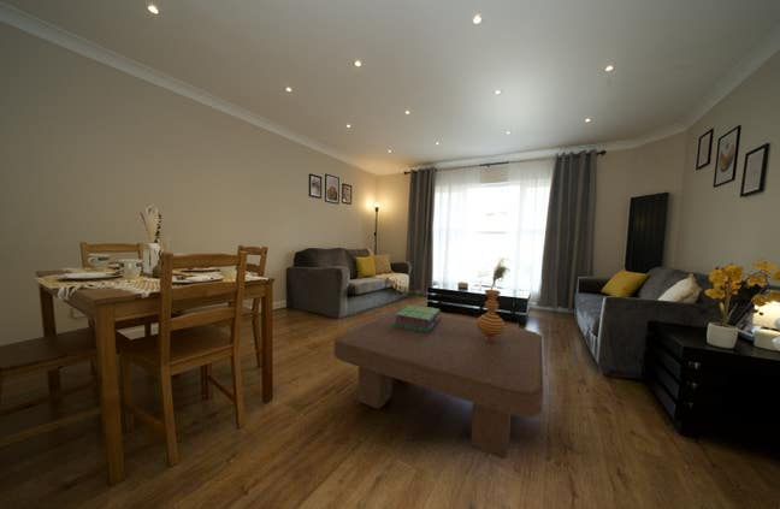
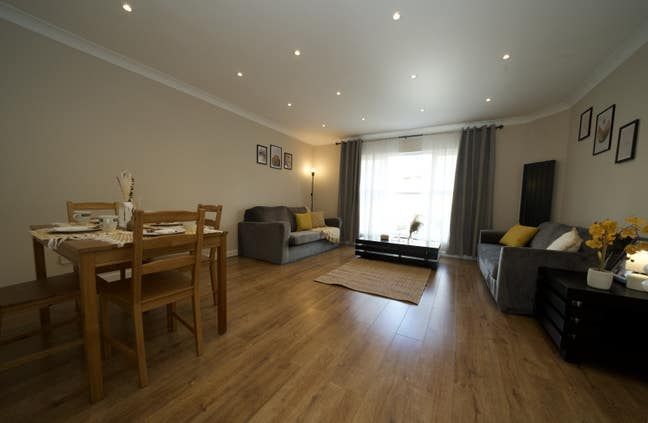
- vase (491, 314)
- coffee table (441, 366)
- stack of books (418, 316)
